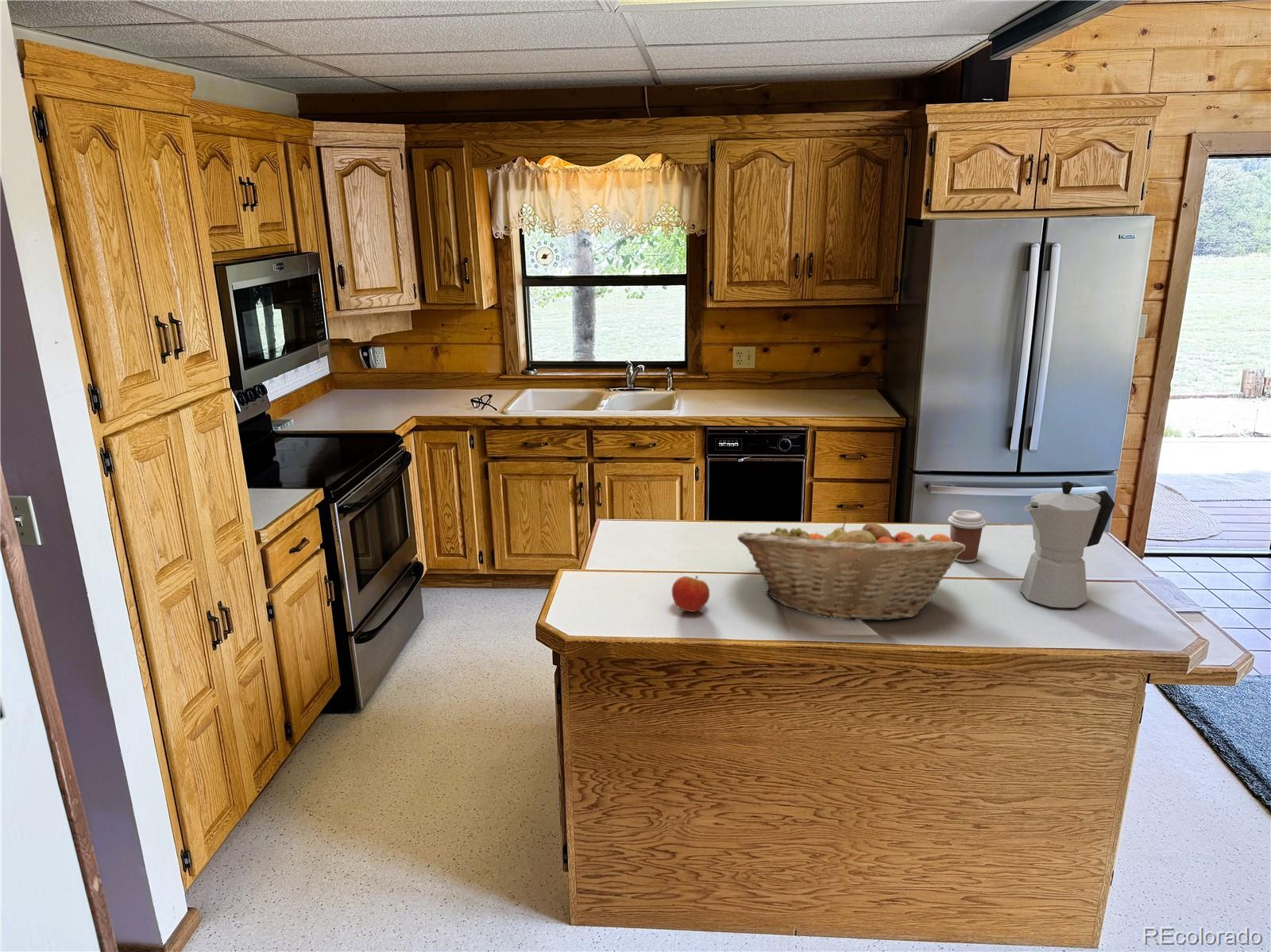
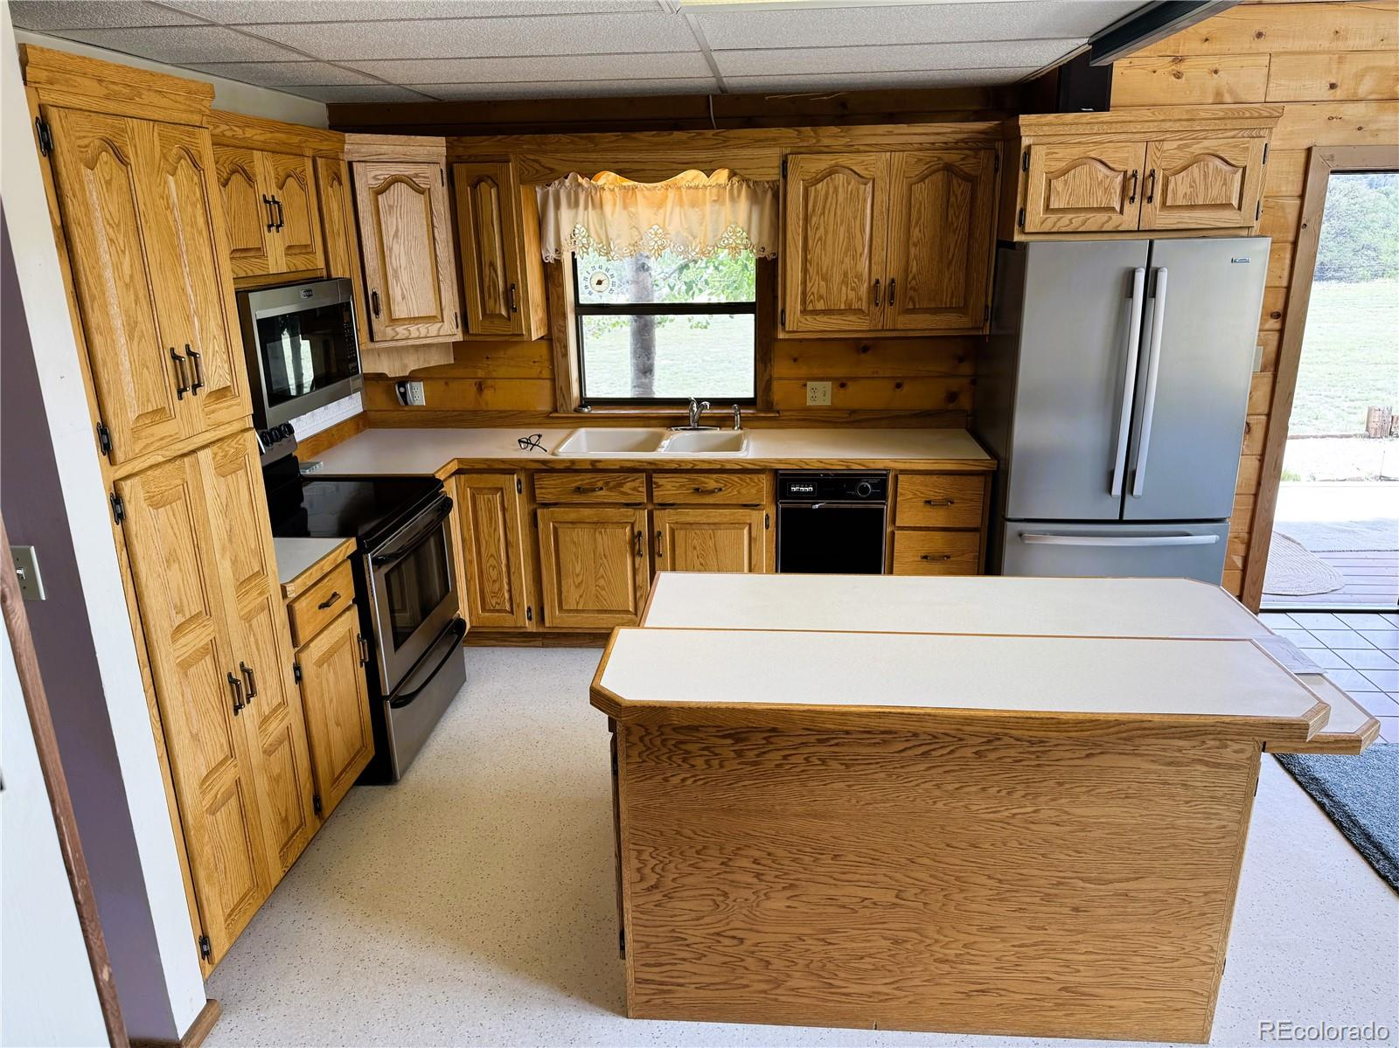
- fruit basket (847, 557)
- apple (690, 592)
- coffee cup (965, 536)
- moka pot (1065, 539)
